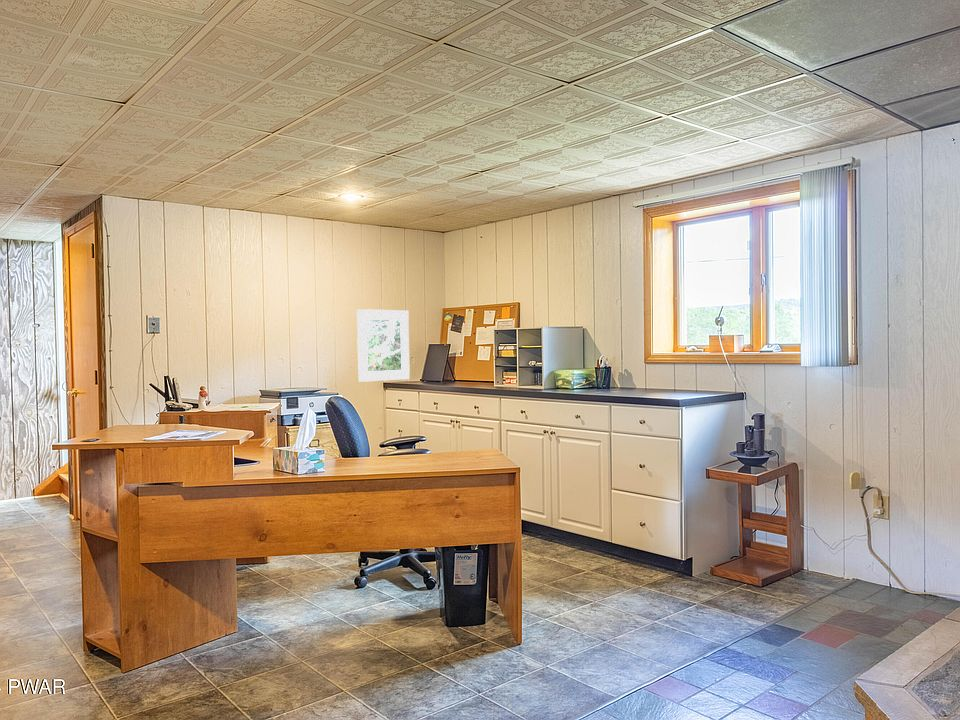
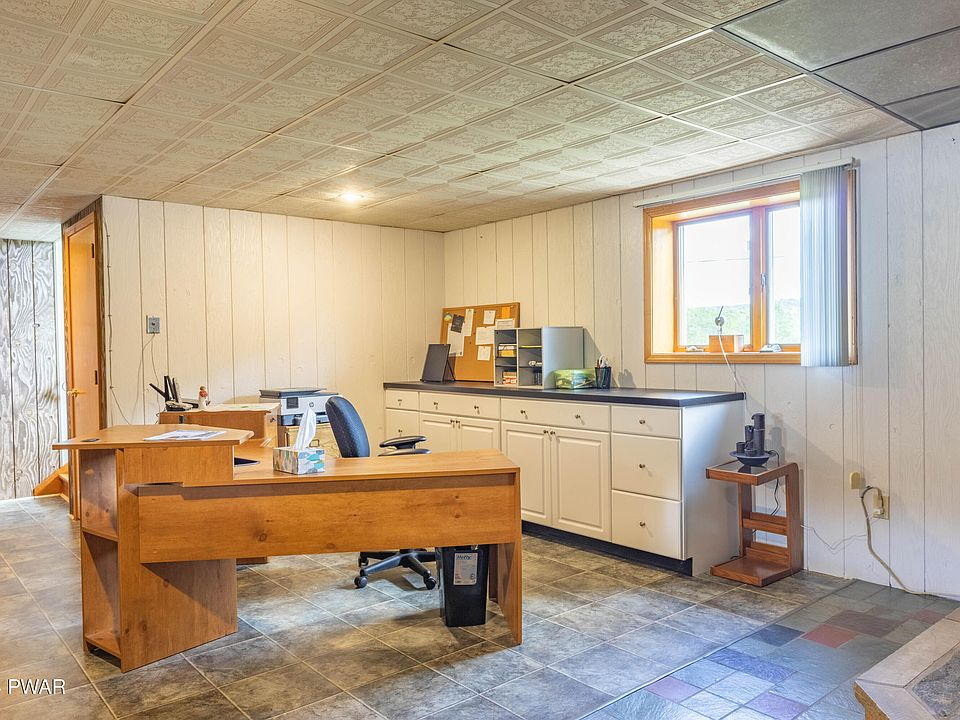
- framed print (383, 345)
